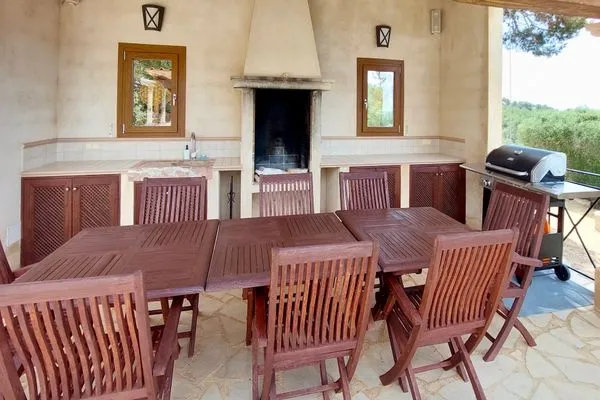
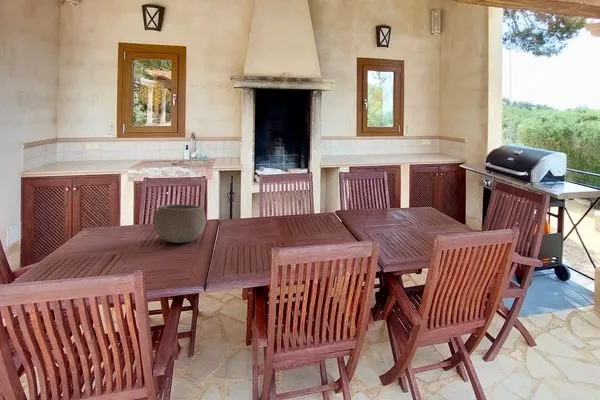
+ bowl (180, 223)
